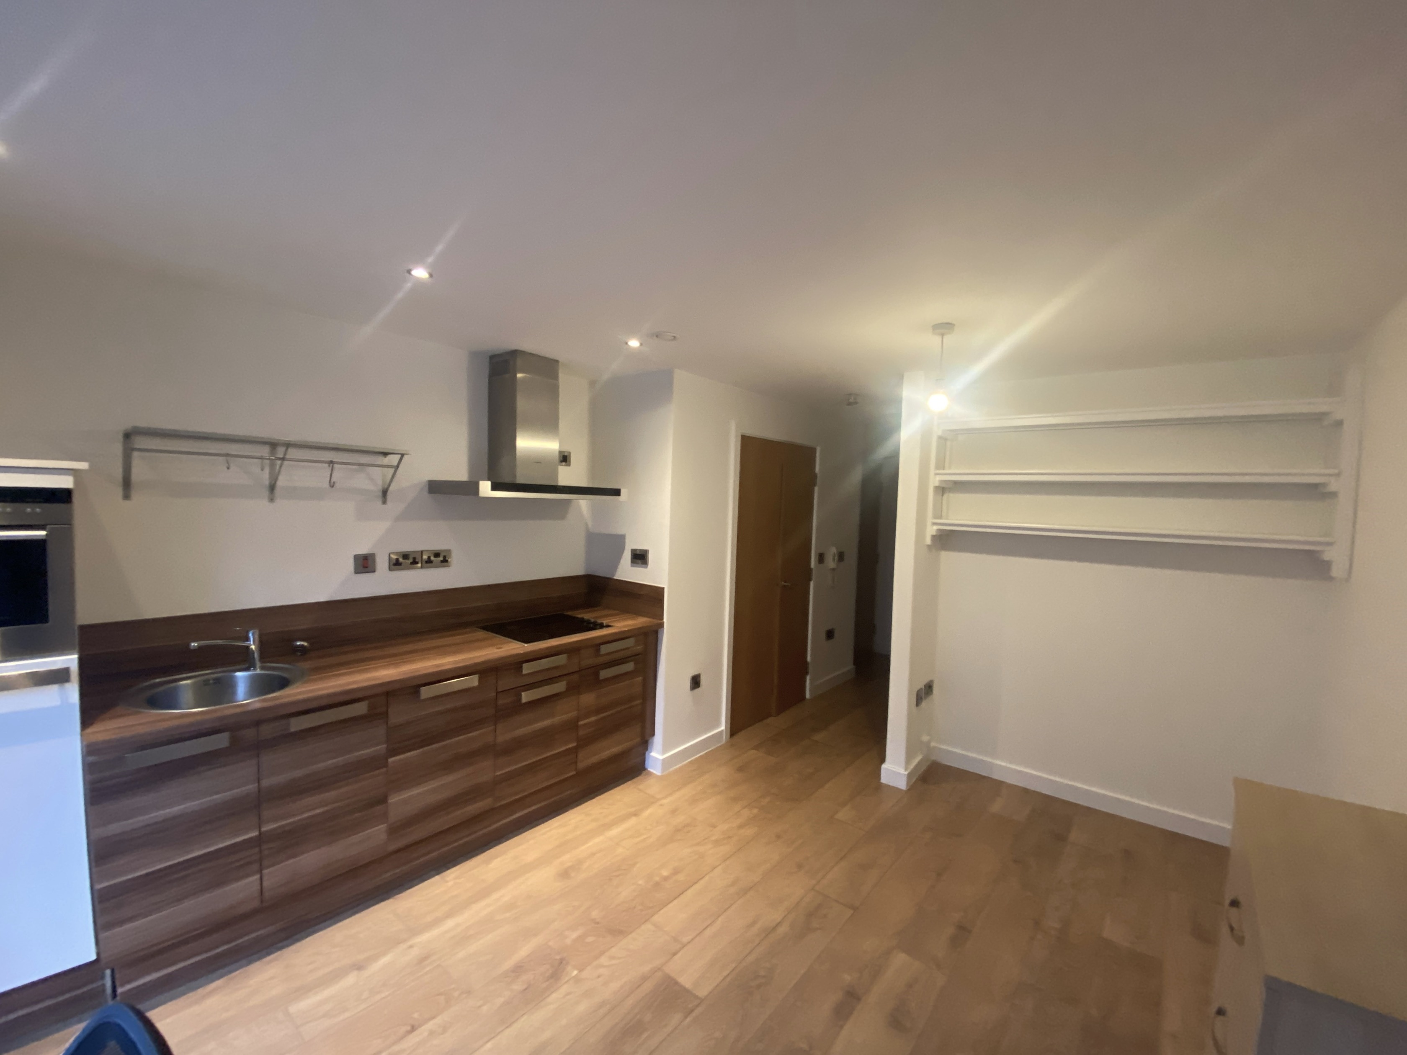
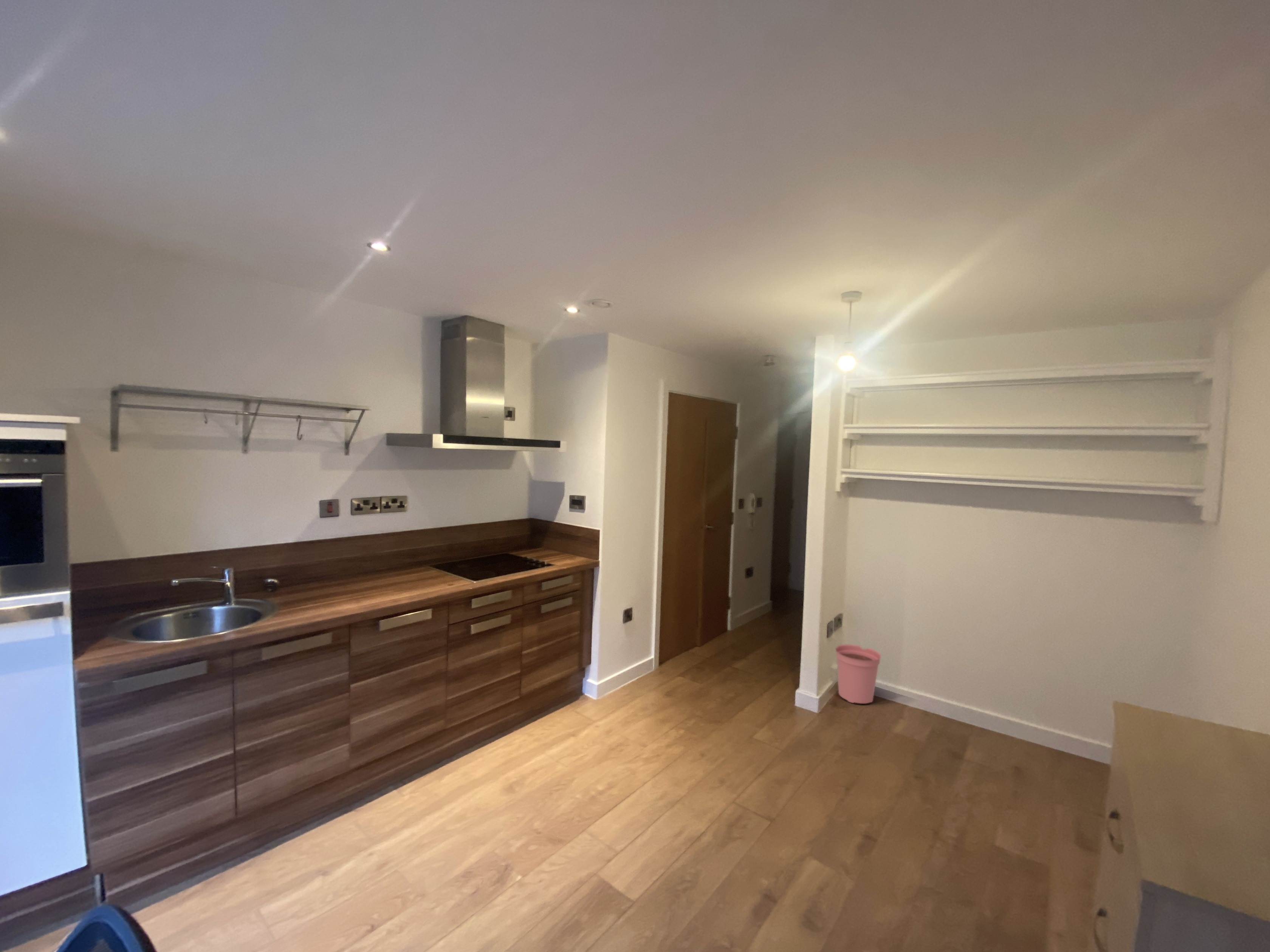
+ plant pot (856, 674)
